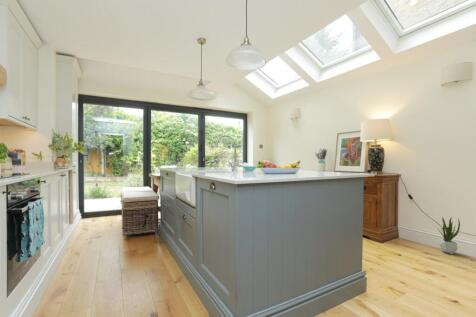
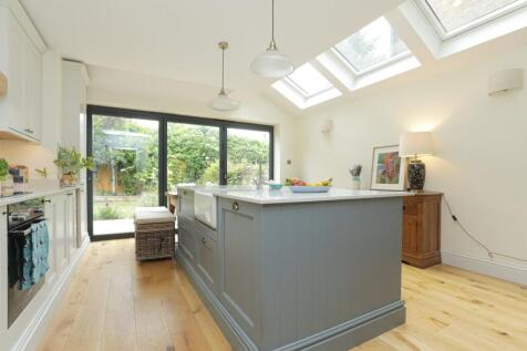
- potted plant (449, 234)
